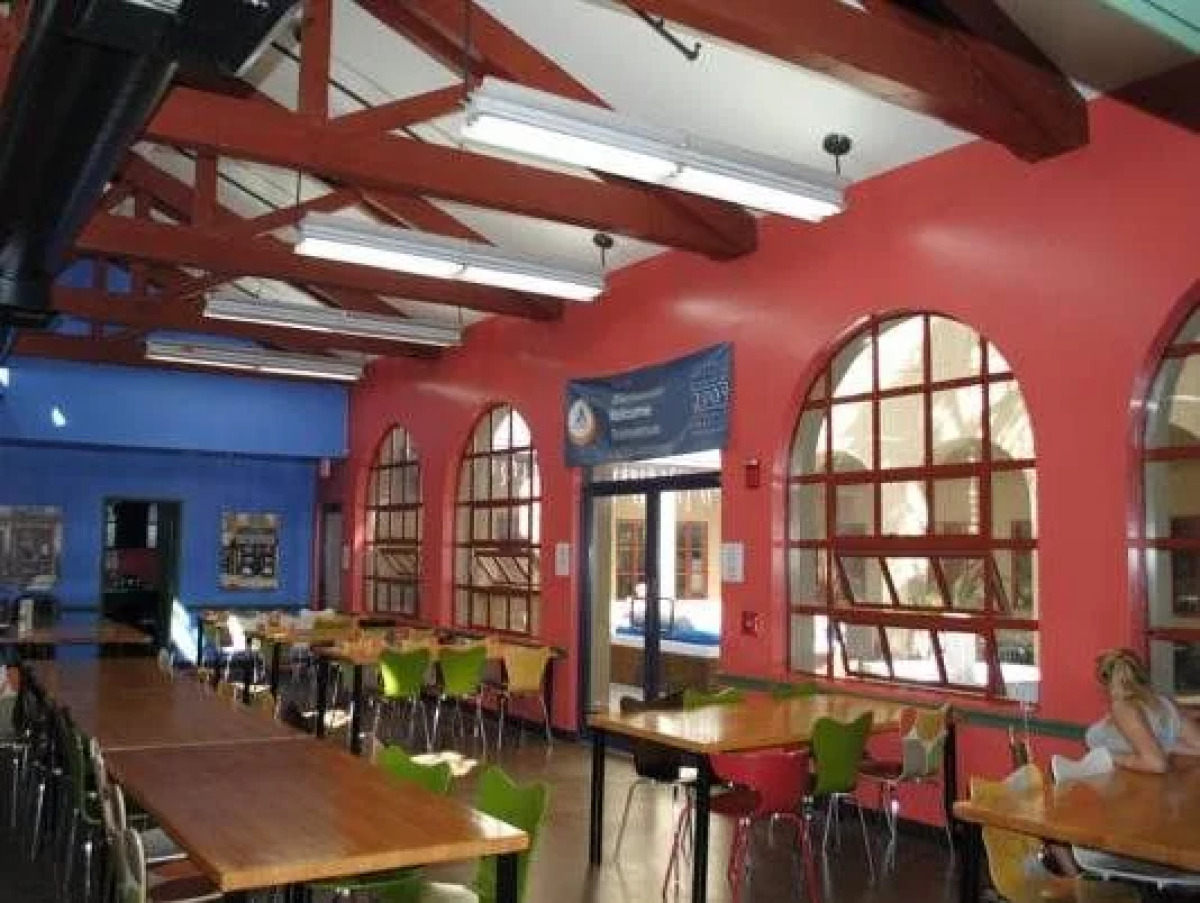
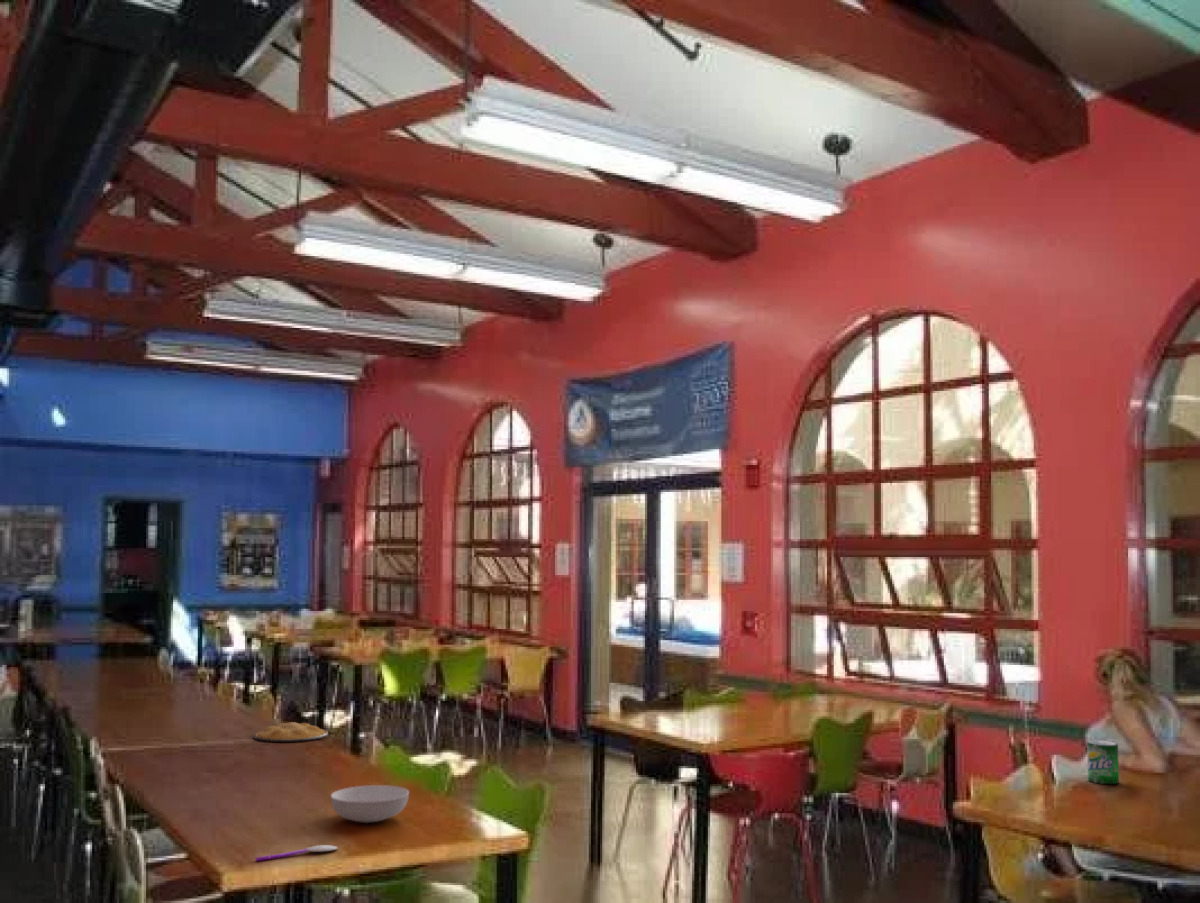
+ beverage can (1102, 761)
+ serving bowl (369, 805)
+ plate (291, 729)
+ spoon (297, 851)
